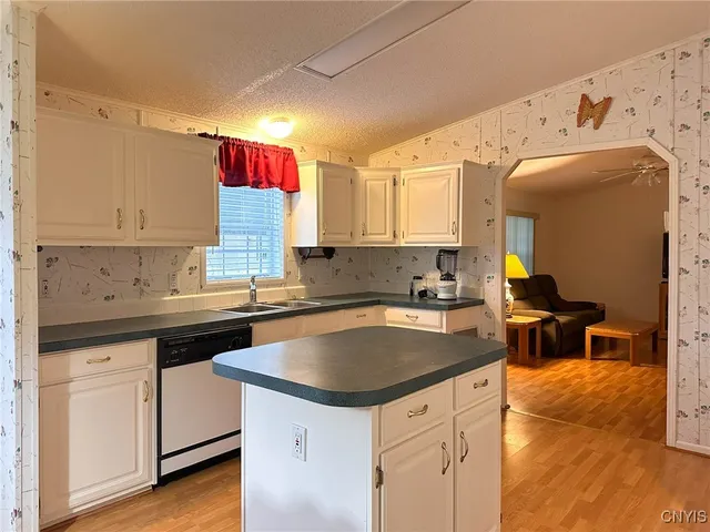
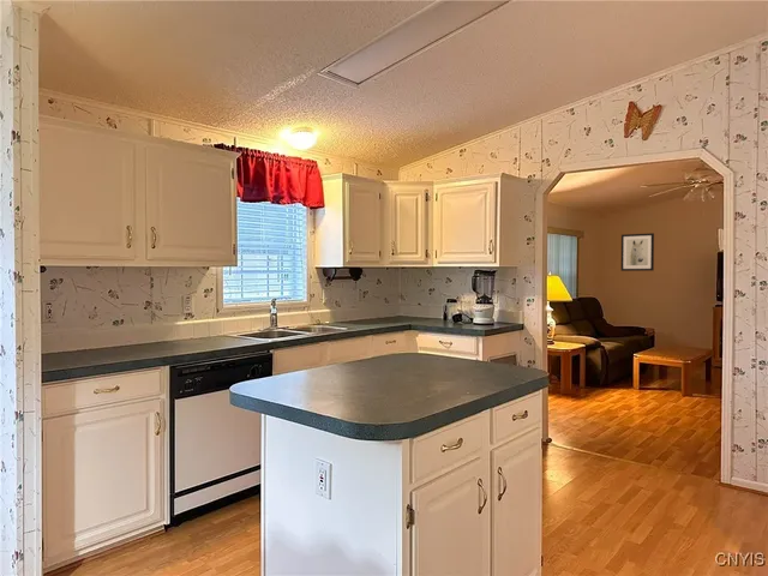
+ wall art (637, 252)
